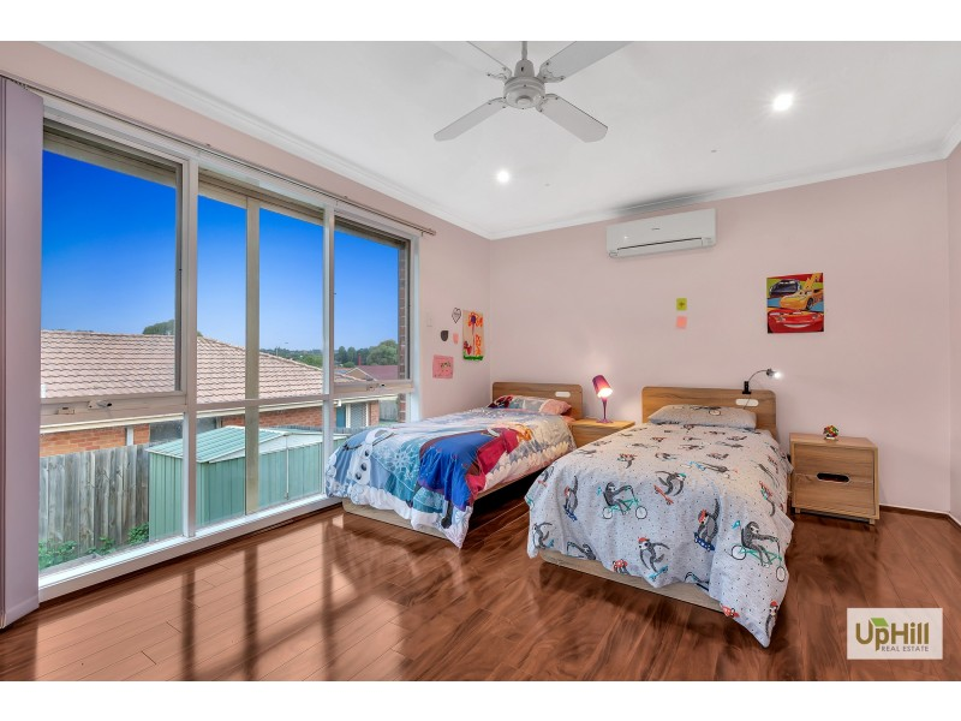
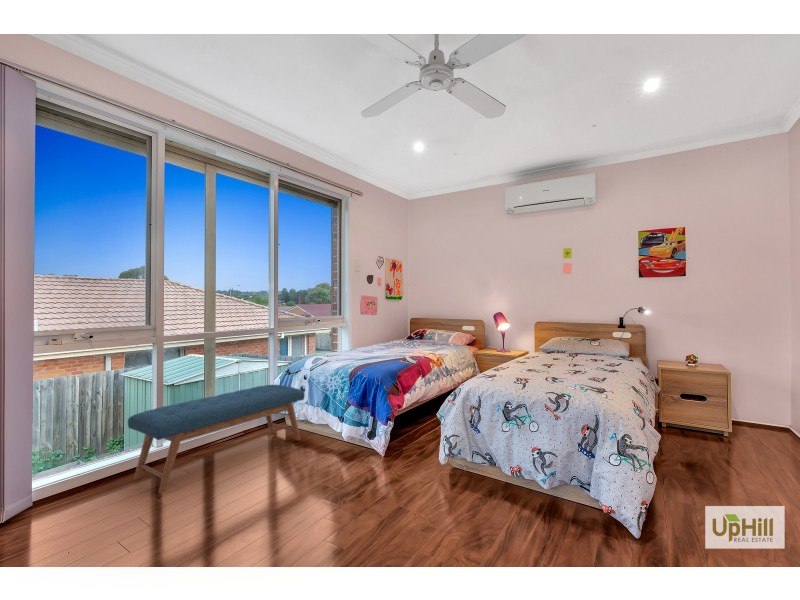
+ bench (227, 427)
